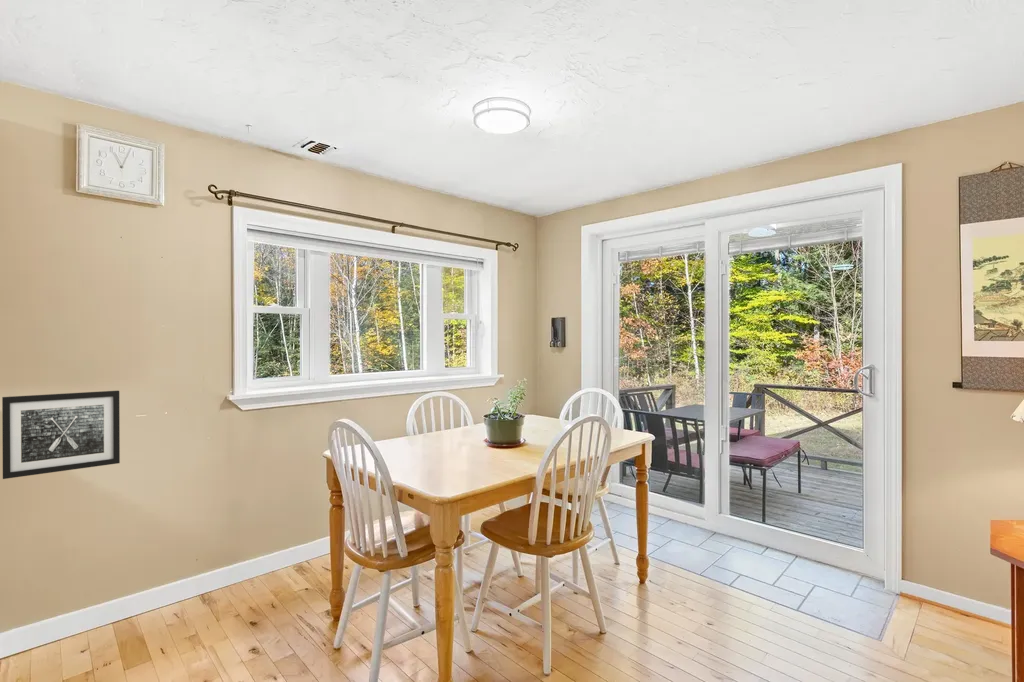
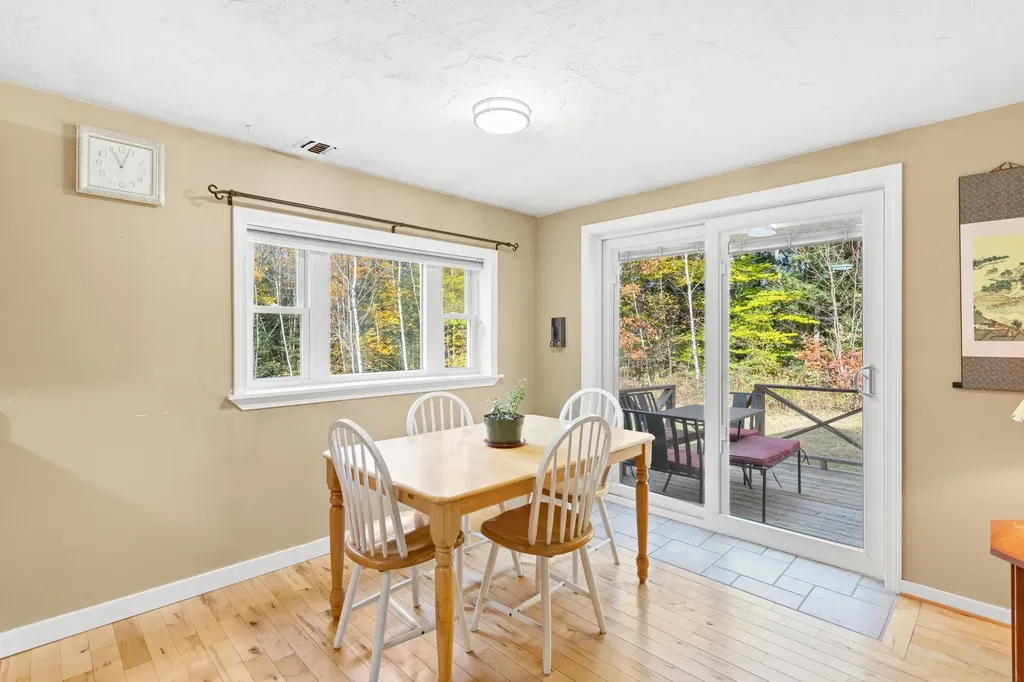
- wall art (64, 431)
